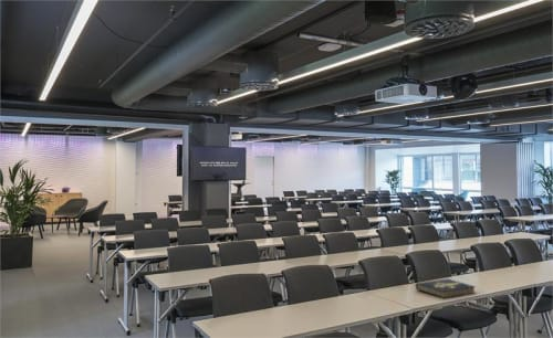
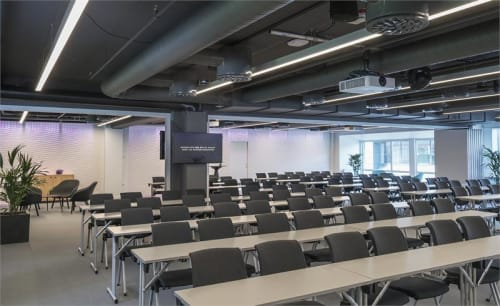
- book (445, 287)
